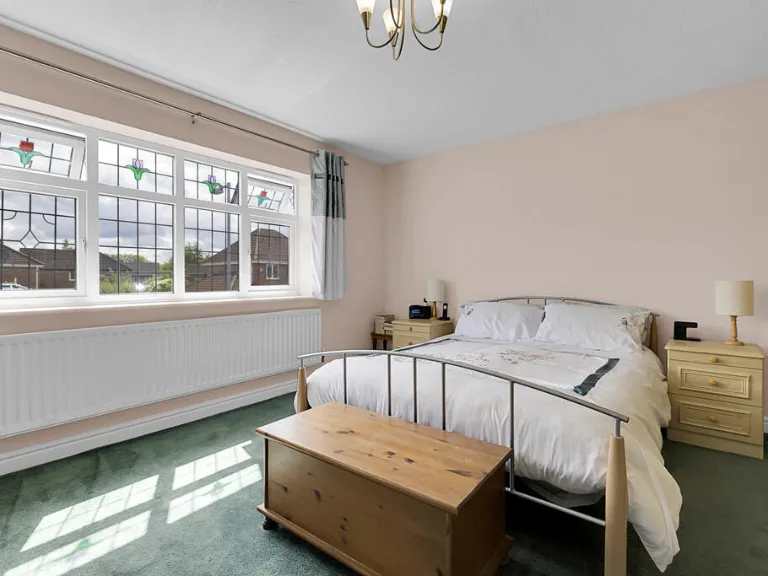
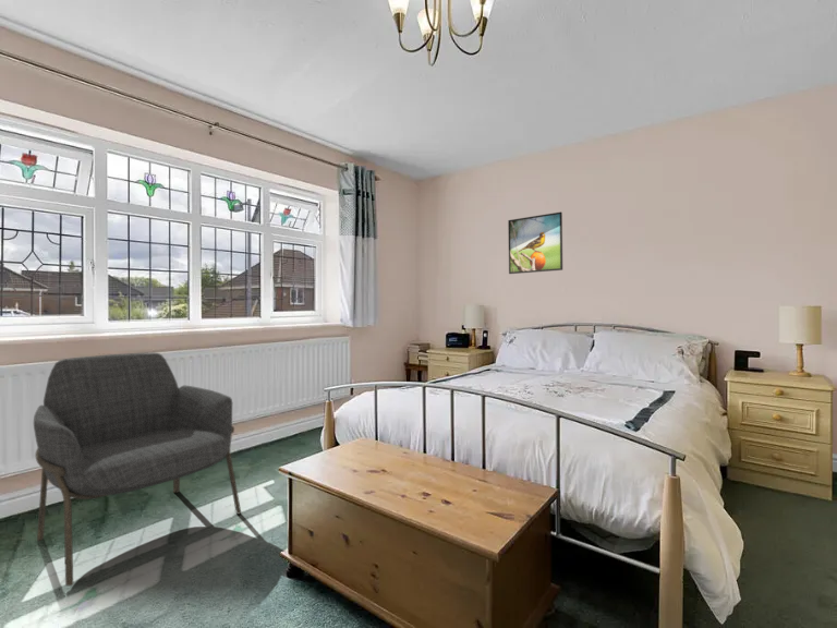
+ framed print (534, 243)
+ armchair (140, 443)
